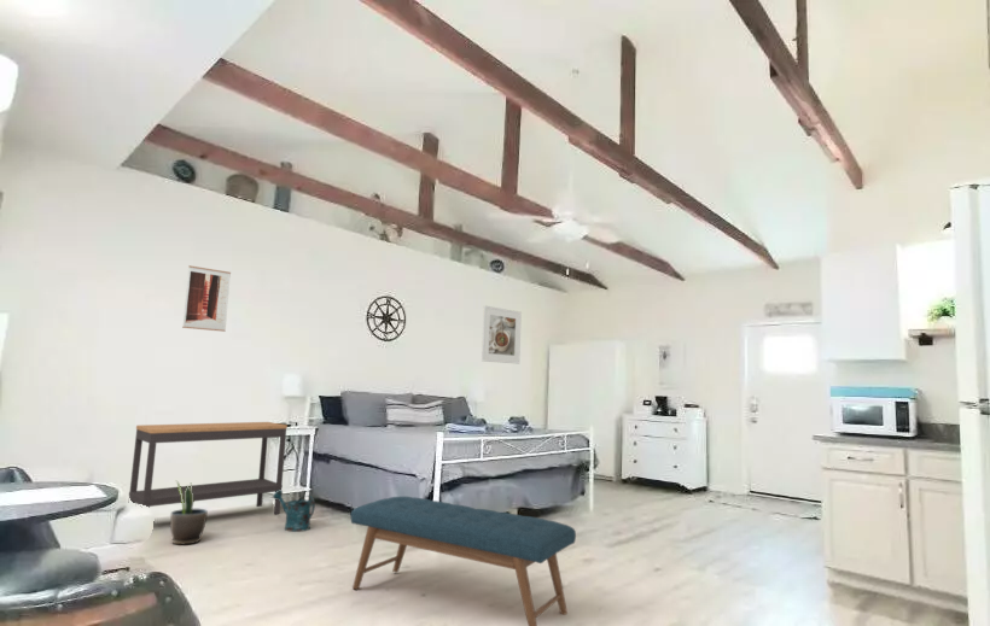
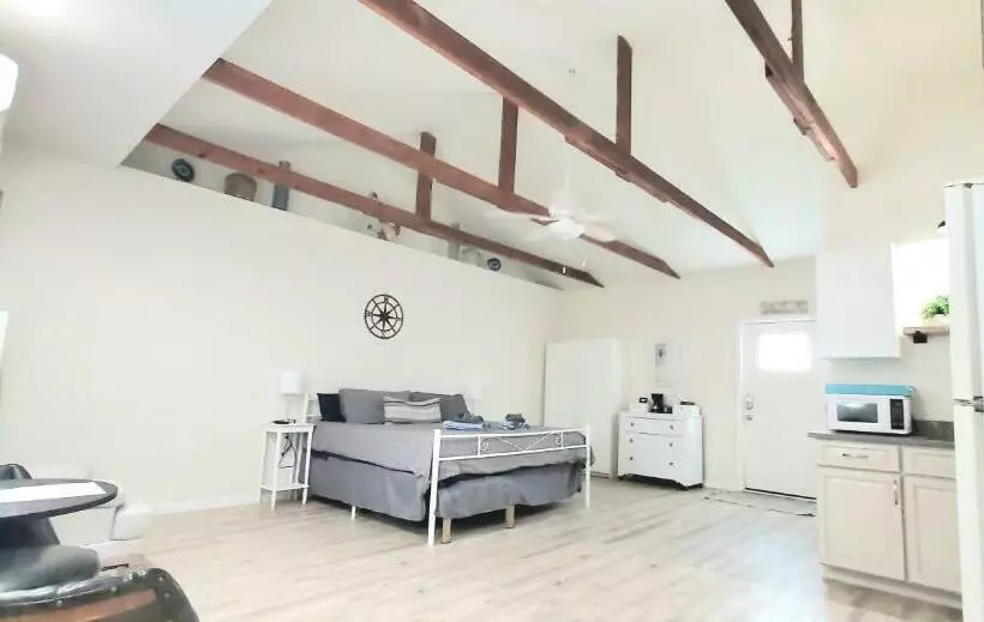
- wall art (206, 299)
- console table (216, 482)
- watering can (292, 509)
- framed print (501, 335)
- potted plant (190, 510)
- bench (458, 555)
